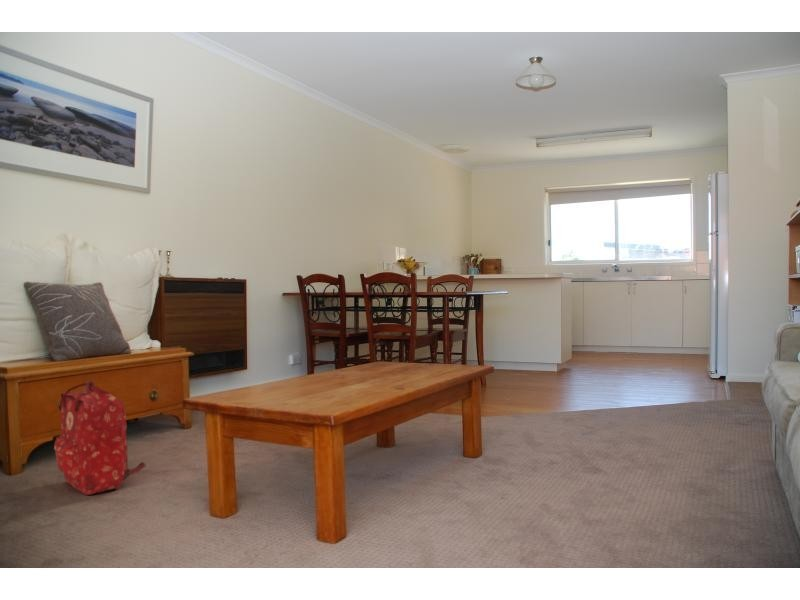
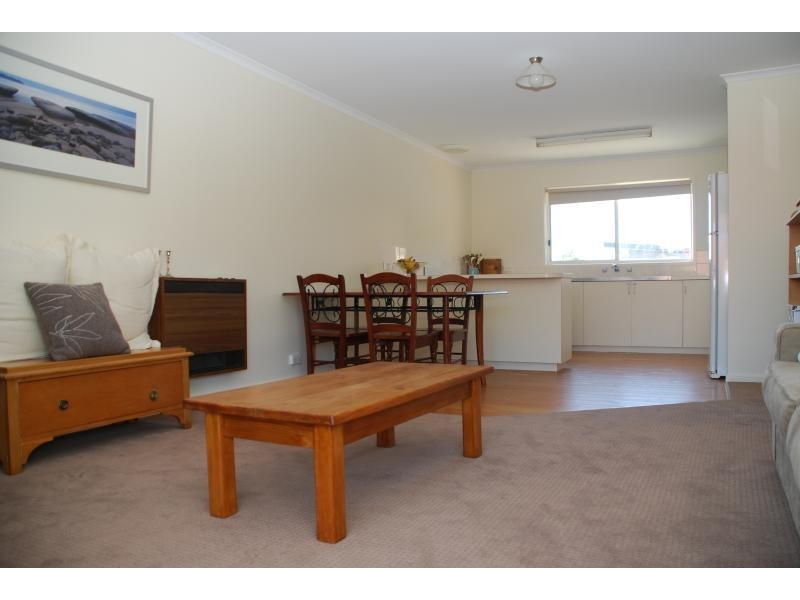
- backpack (98, 431)
